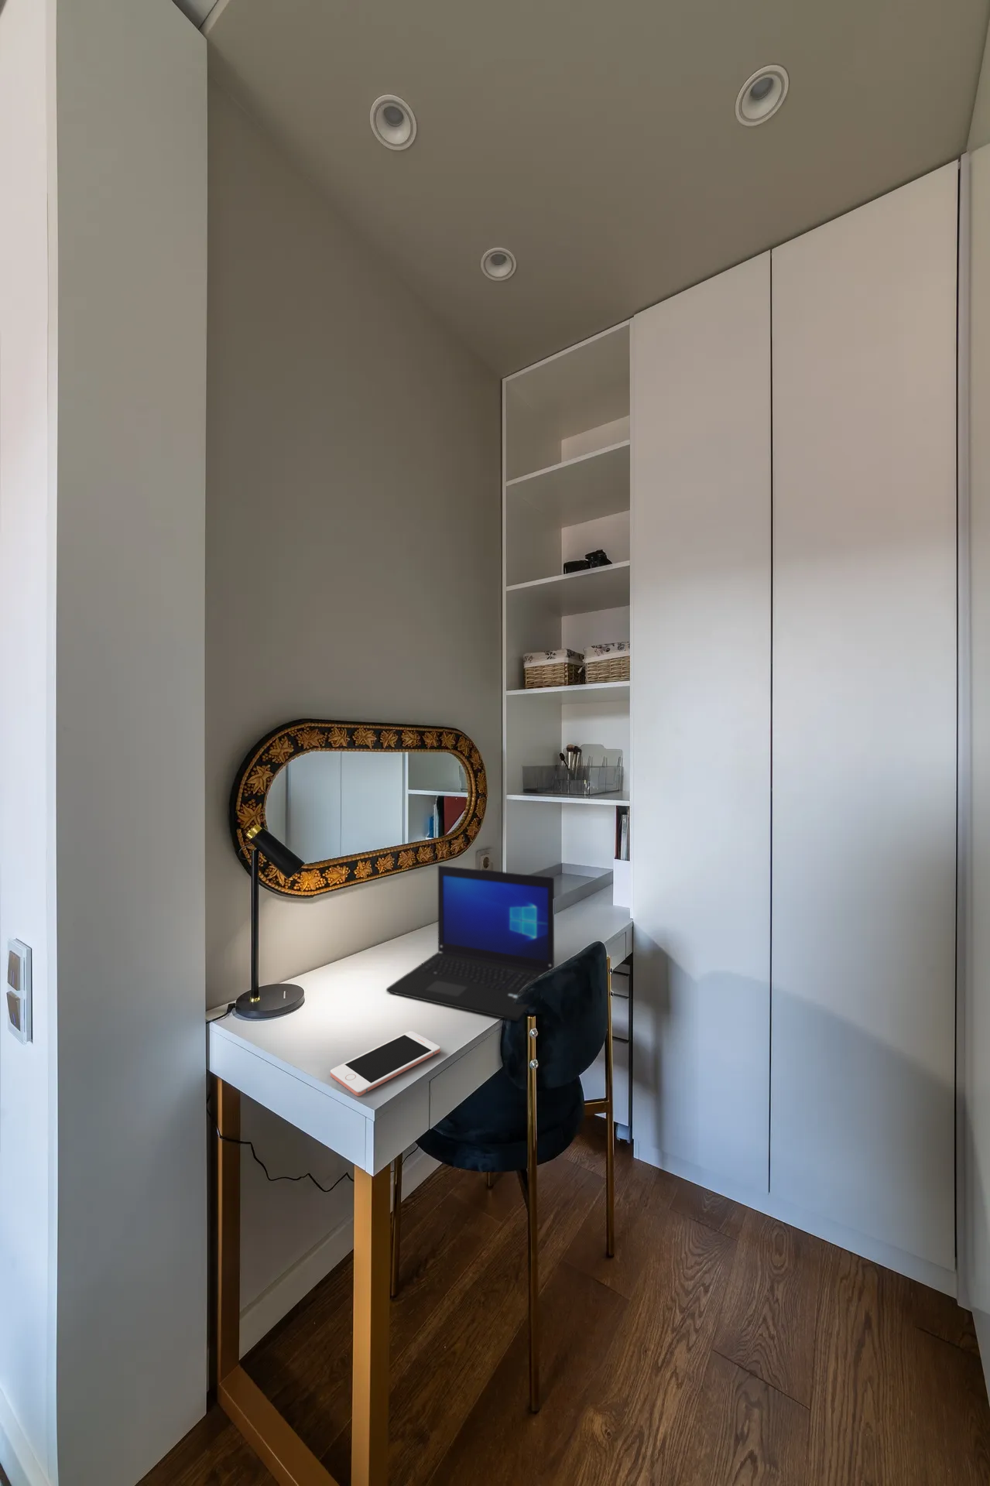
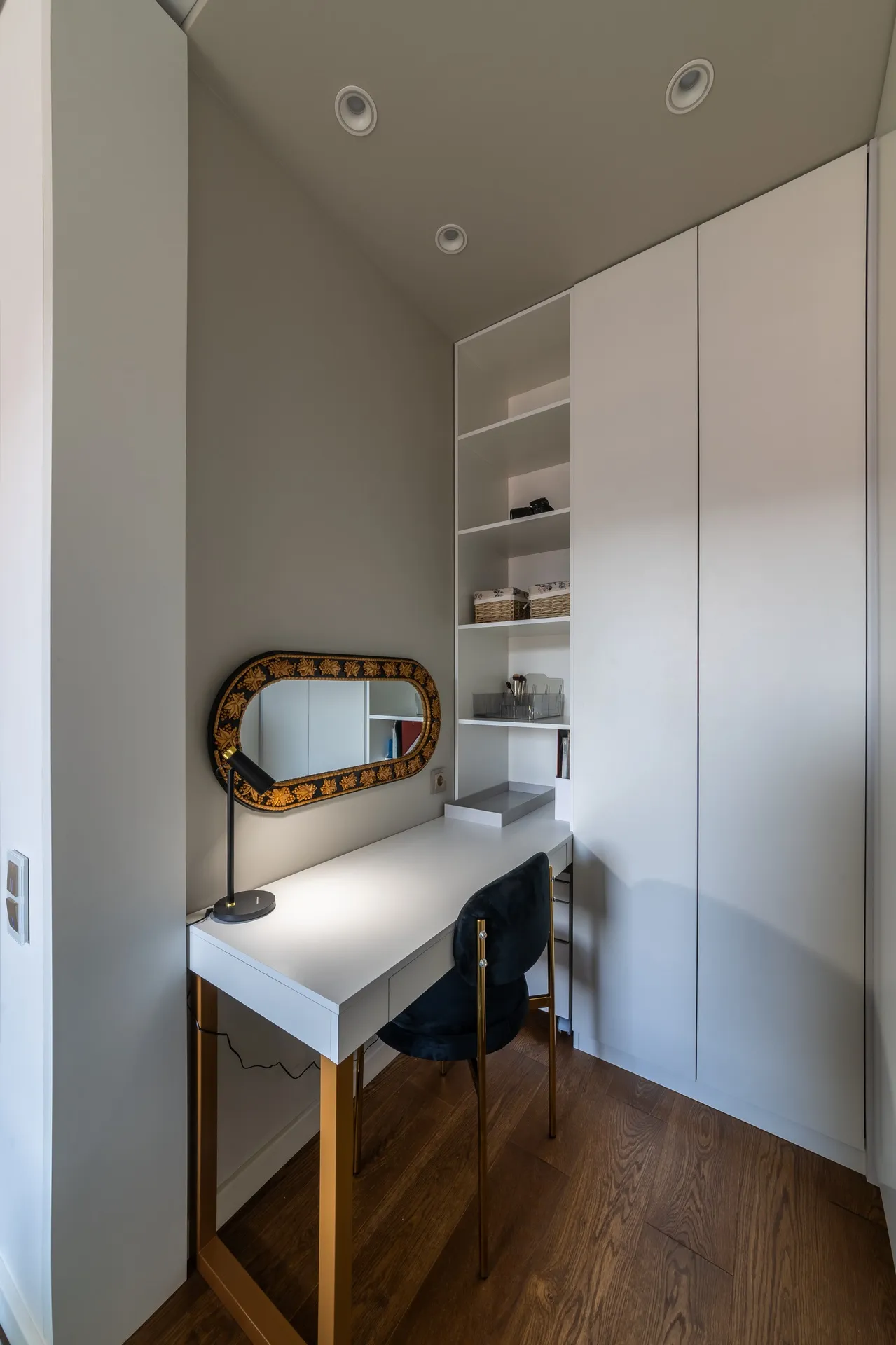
- cell phone (387, 1061)
- laptop (473, 932)
